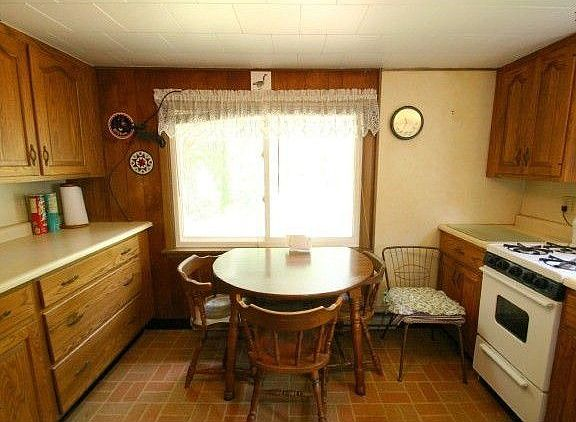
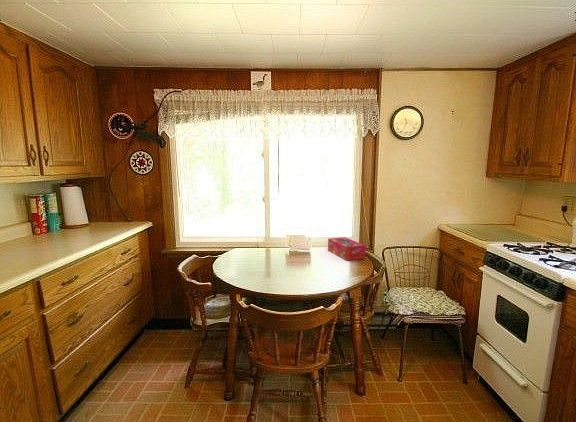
+ tissue box (345, 248)
